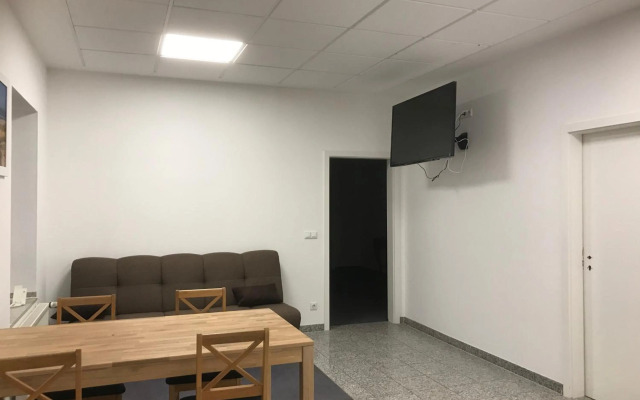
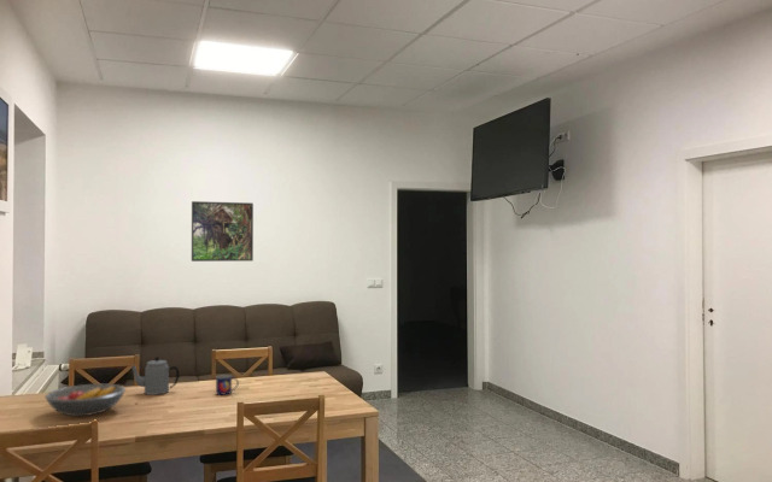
+ teapot (154, 374)
+ mug (227, 384)
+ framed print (222, 231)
+ fruit bowl (86, 399)
